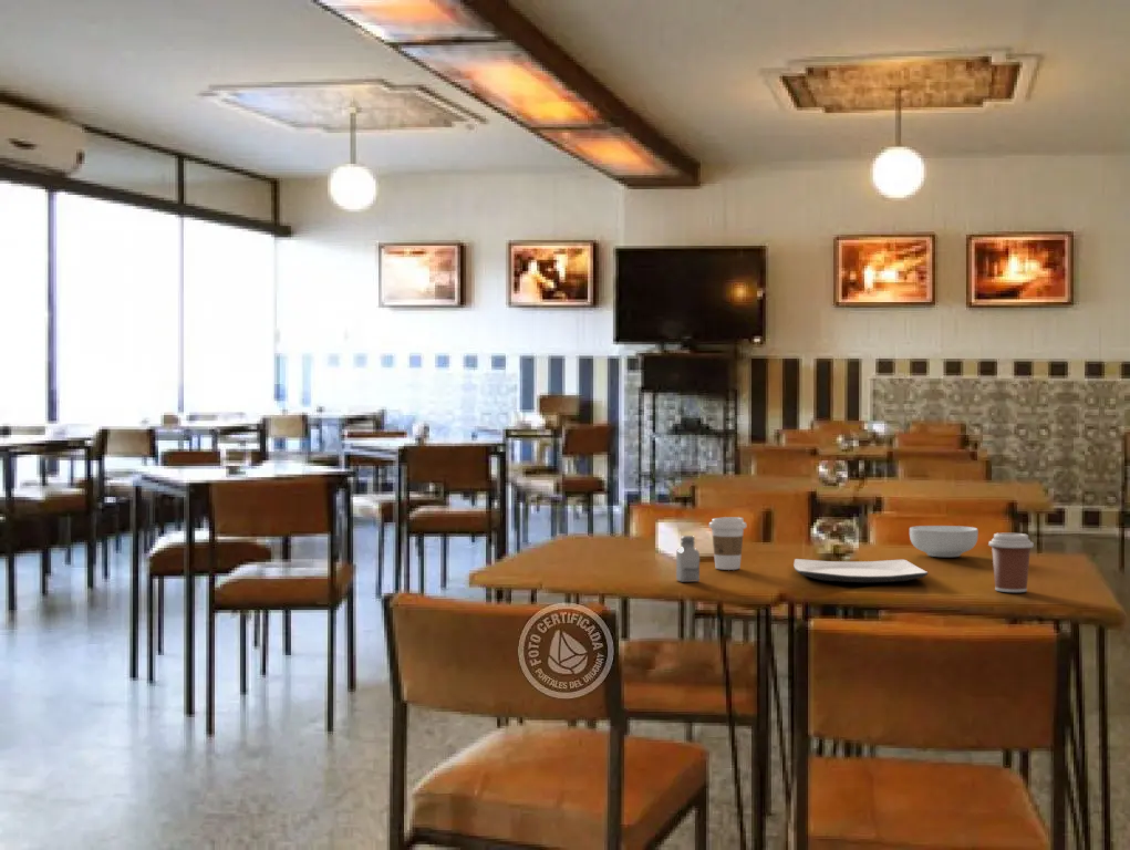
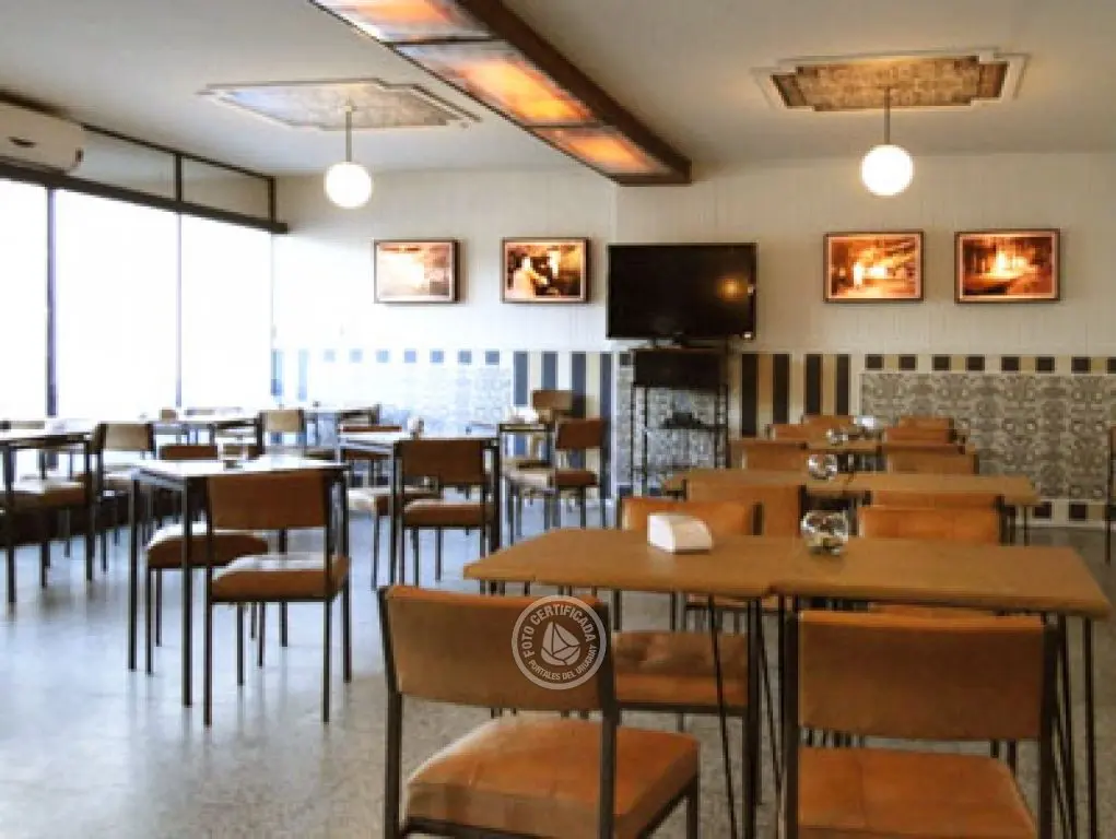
- saltshaker (687, 558)
- coffee cup (727, 542)
- cereal bowl (943, 541)
- coffee cup (1010, 562)
- plate (858, 571)
